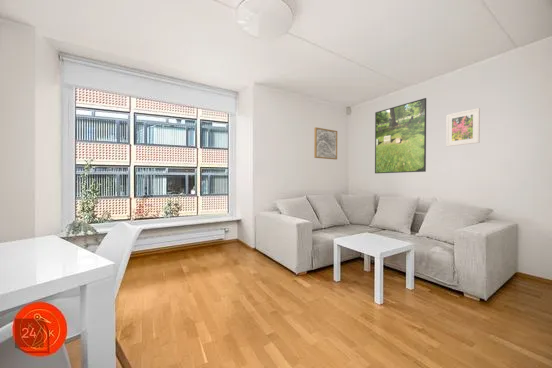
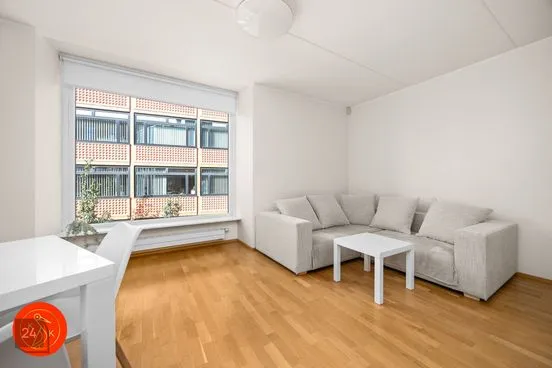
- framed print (462, 128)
- wall art (326, 144)
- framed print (398, 139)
